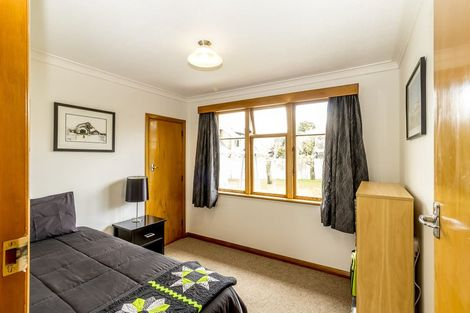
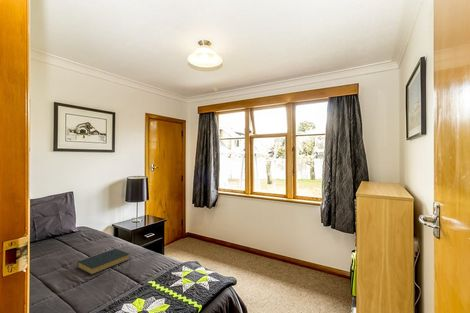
+ hardback book (104, 260)
